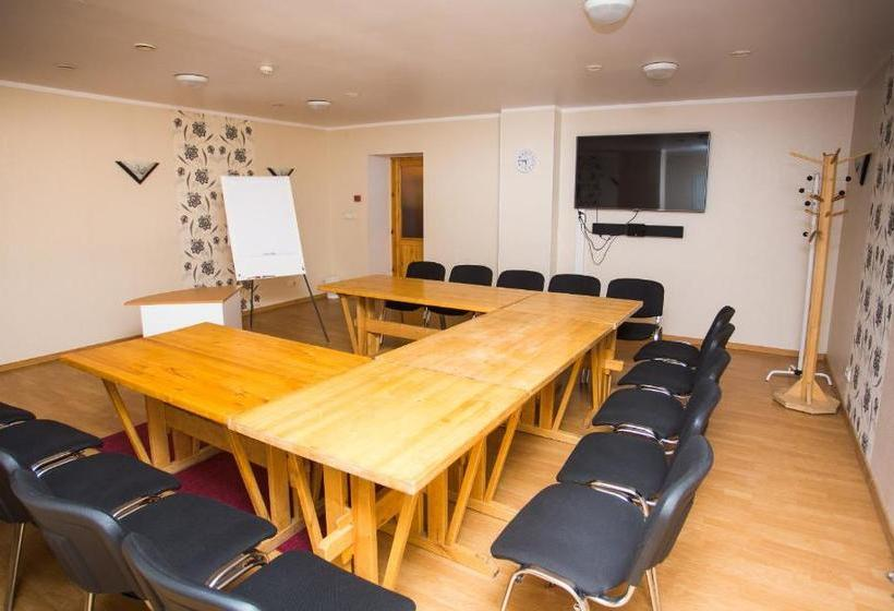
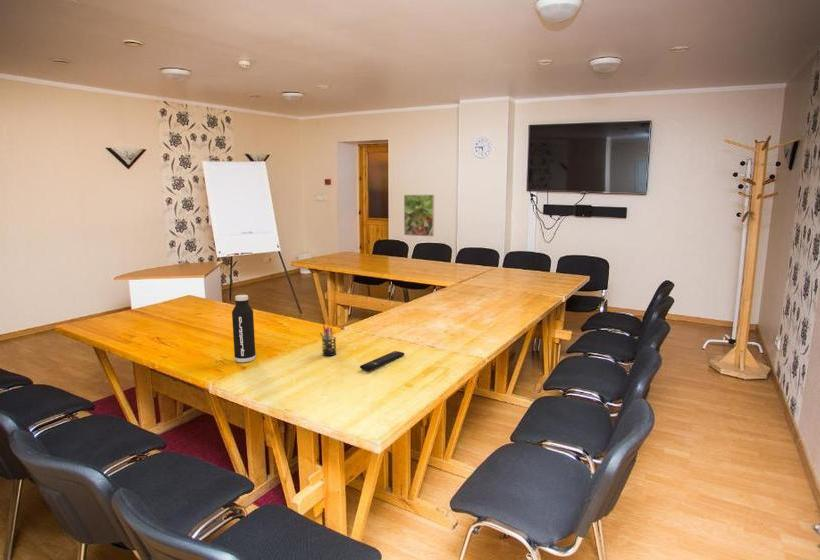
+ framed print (418, 215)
+ remote control (383, 360)
+ pen holder (327, 340)
+ water bottle (243, 327)
